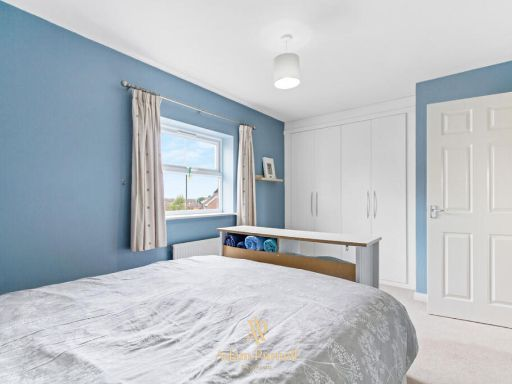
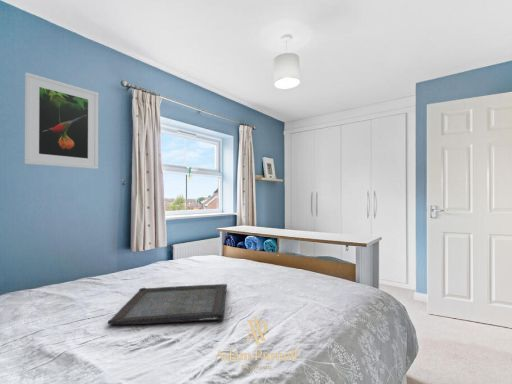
+ serving tray (177, 300)
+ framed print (64, 125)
